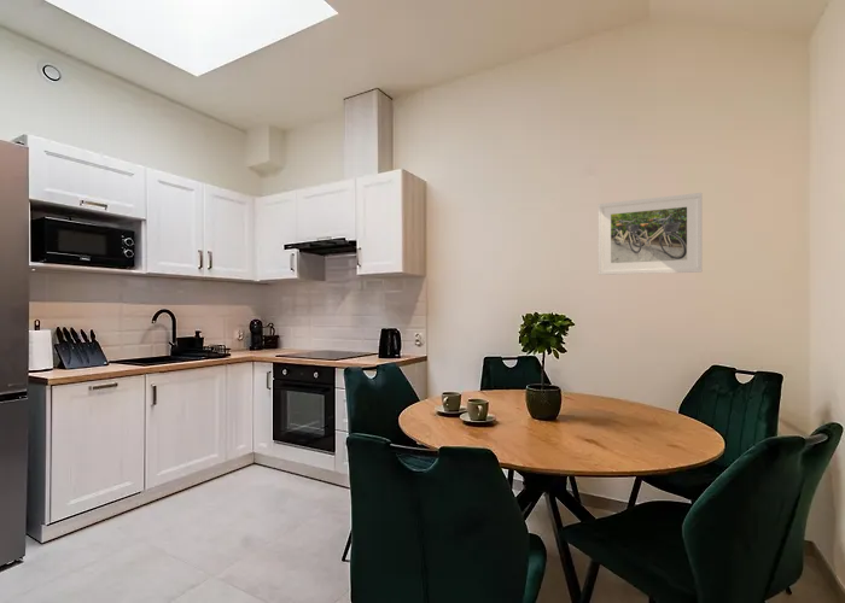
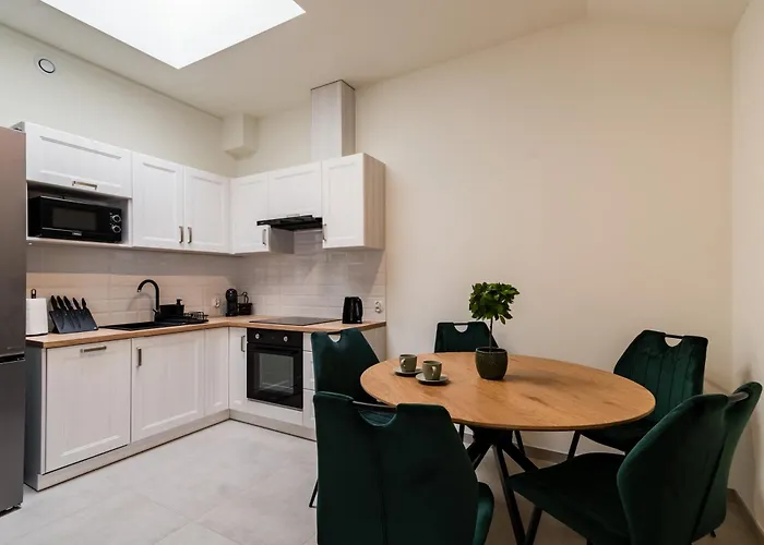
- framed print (647, 235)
